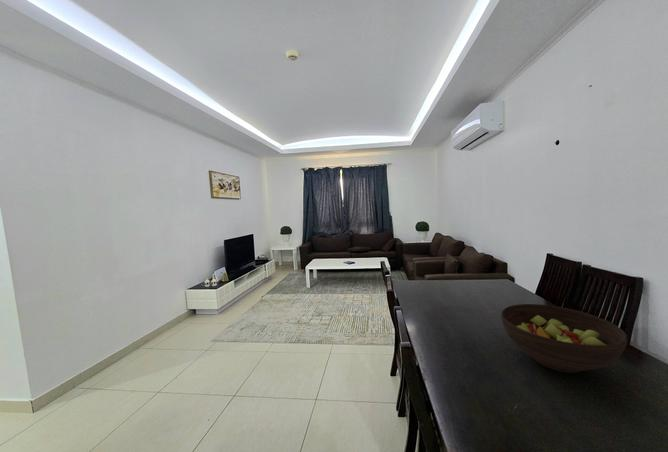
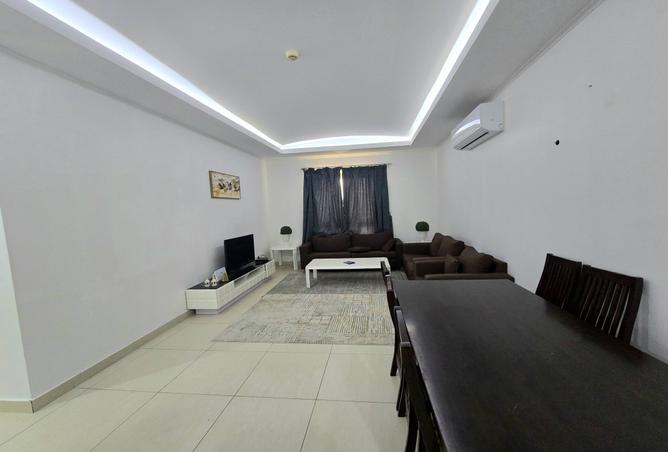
- fruit bowl (556, 342)
